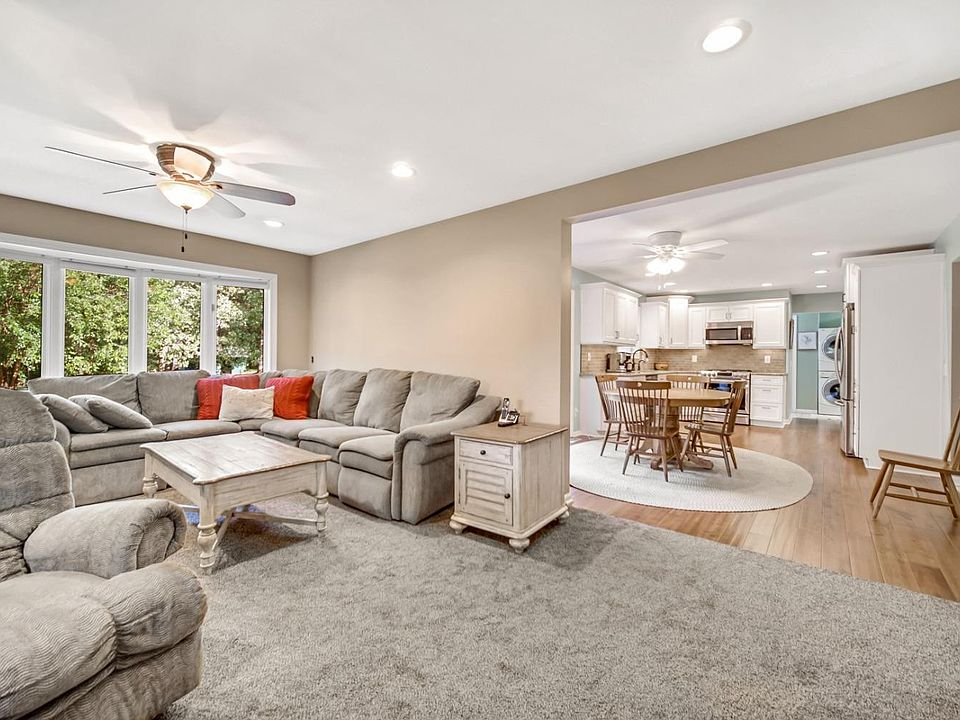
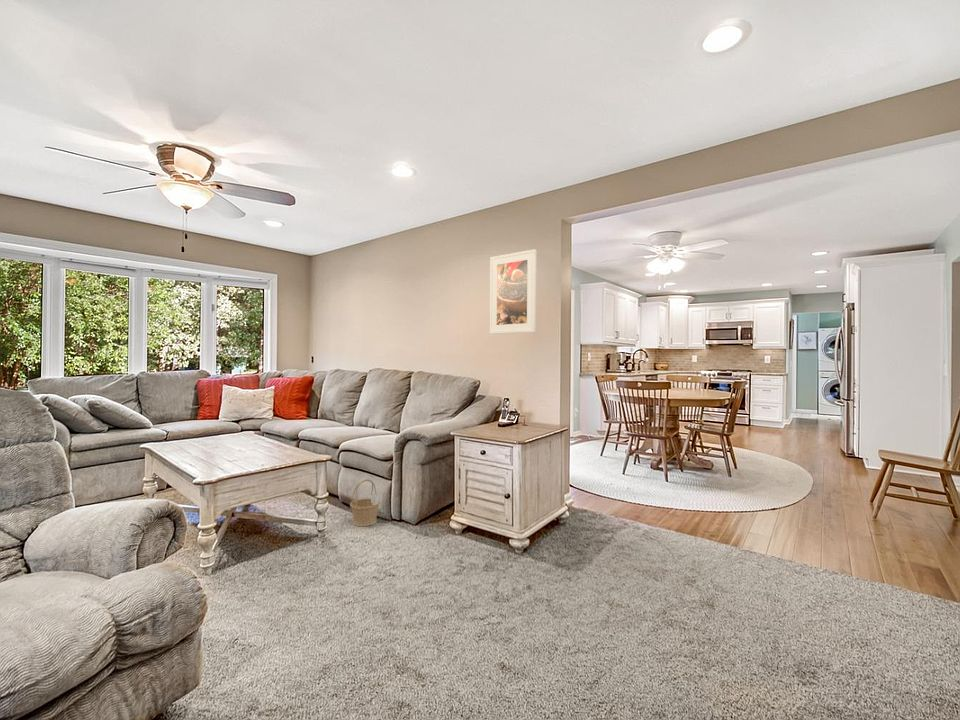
+ basket (365, 500)
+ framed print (512, 293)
